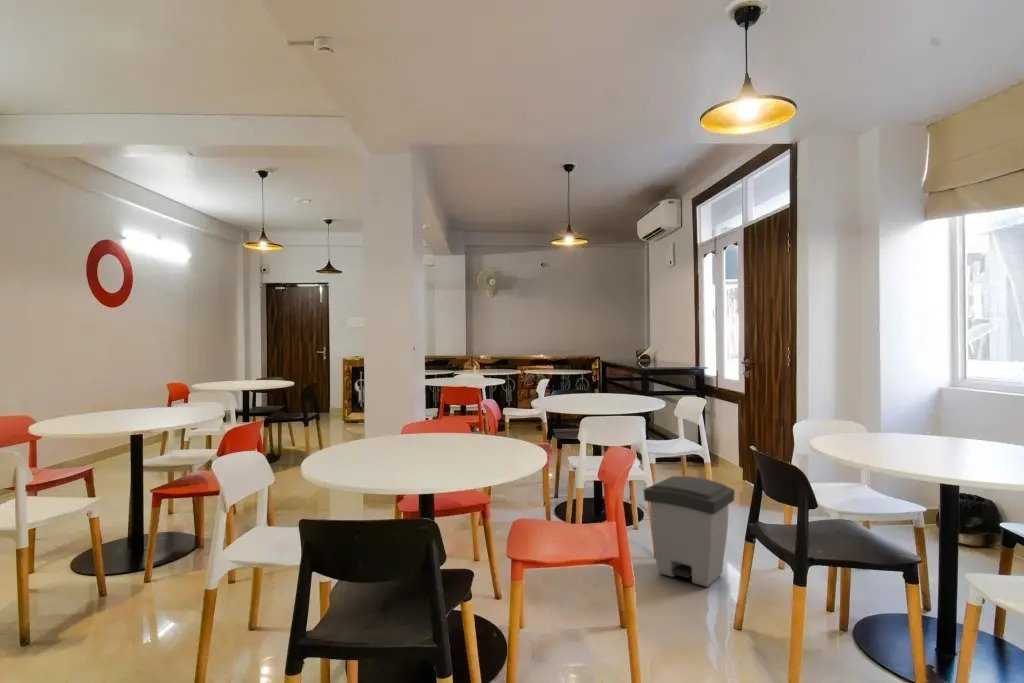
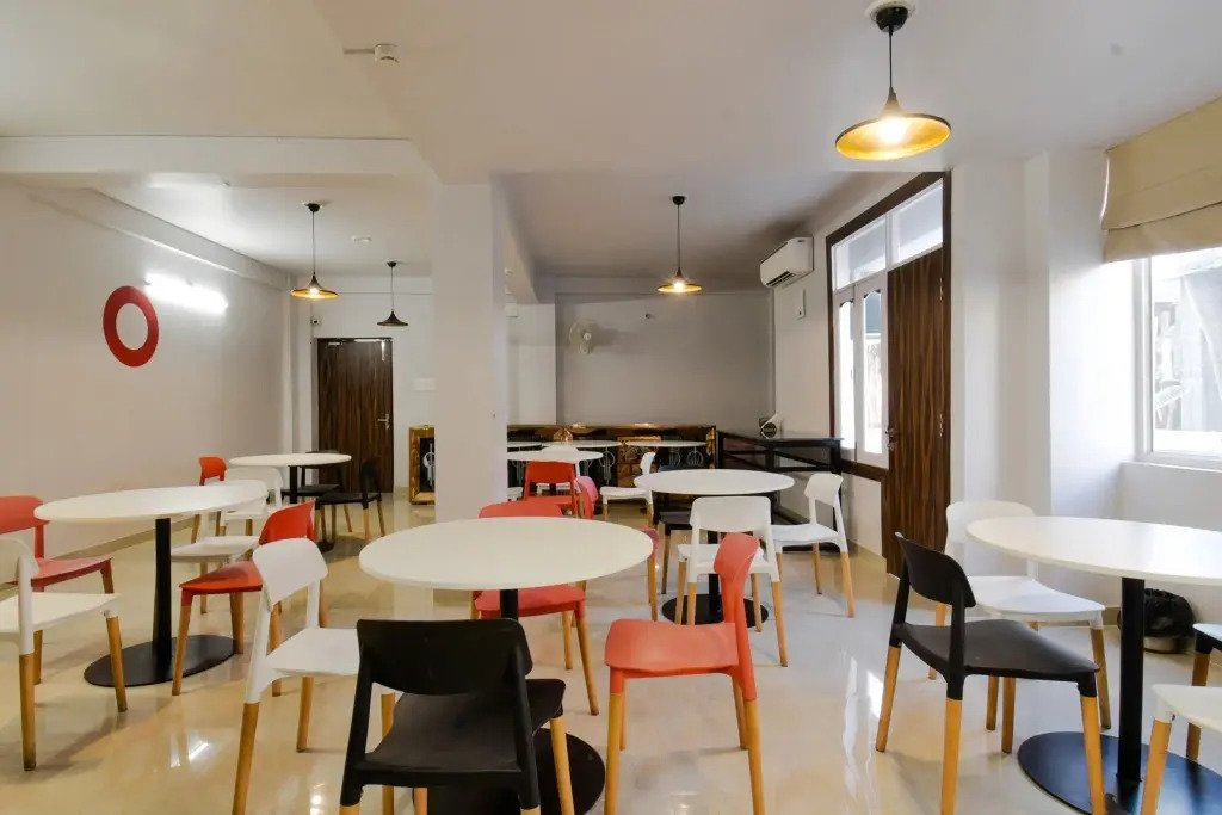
- trash can (690, 528)
